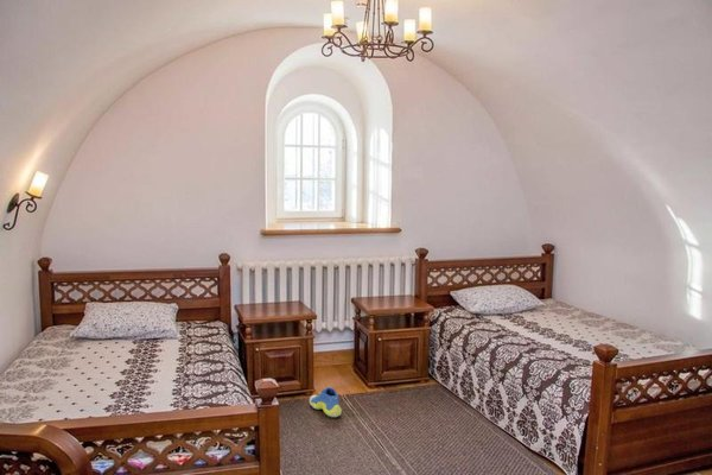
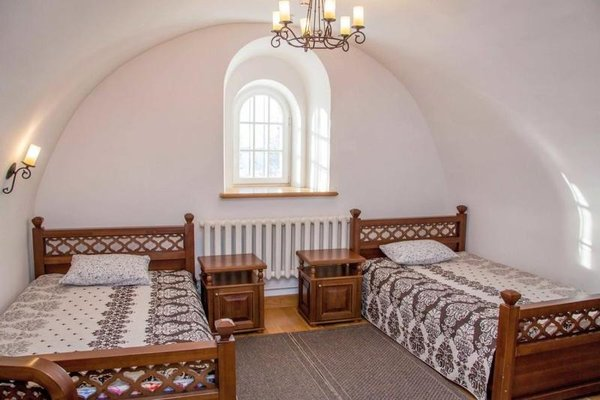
- sneaker (325, 397)
